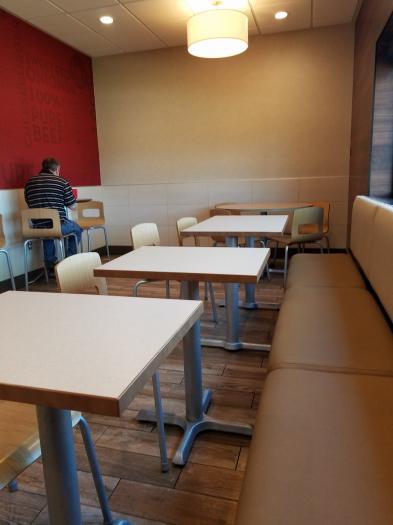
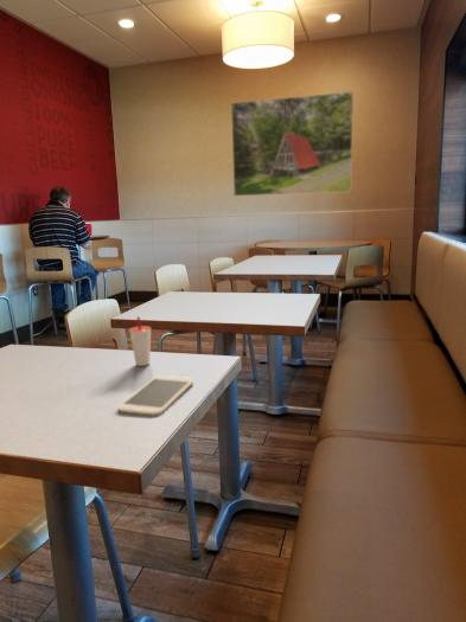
+ smartphone (158, 393)
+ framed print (289, 147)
+ cup (140, 340)
